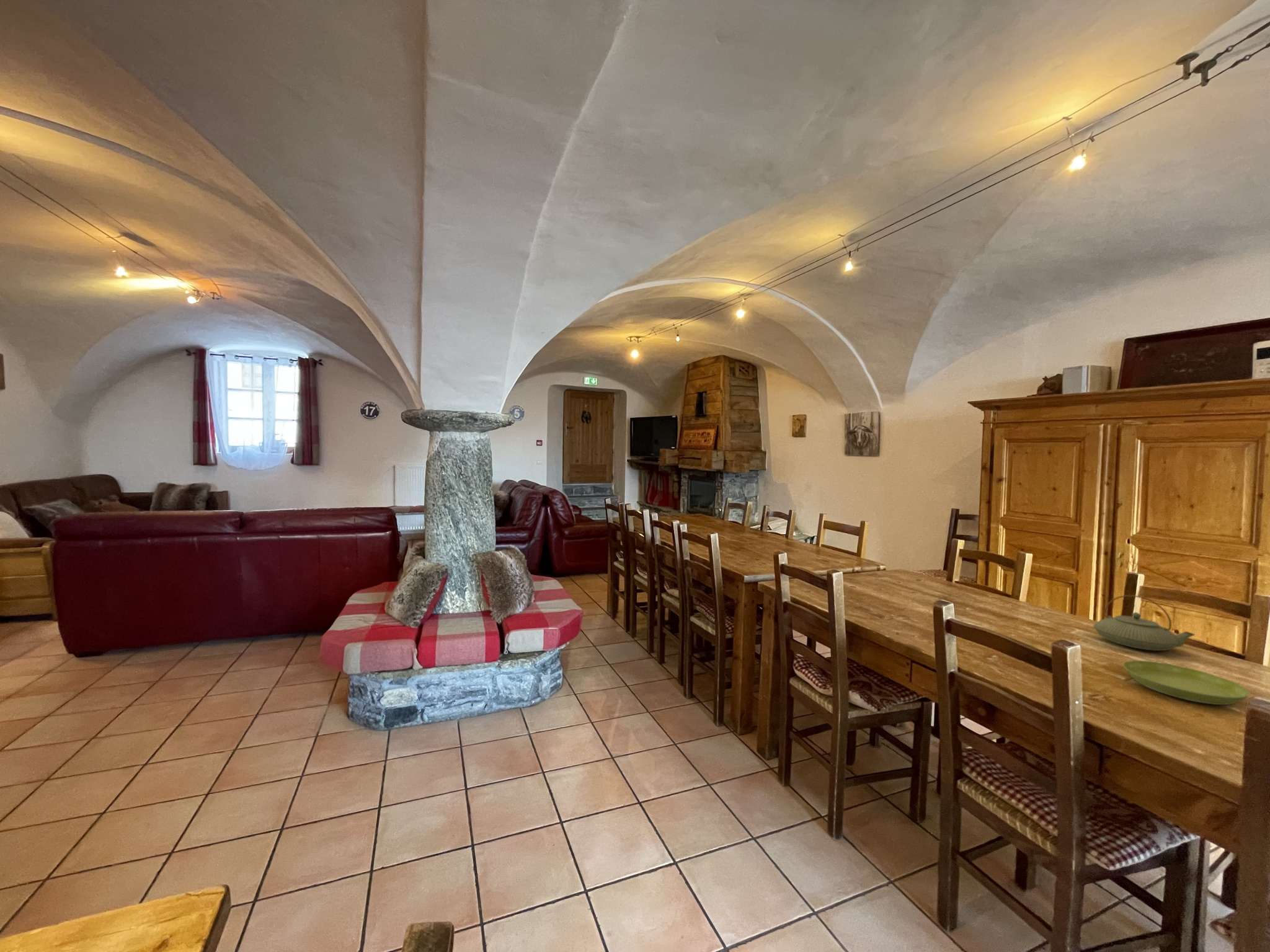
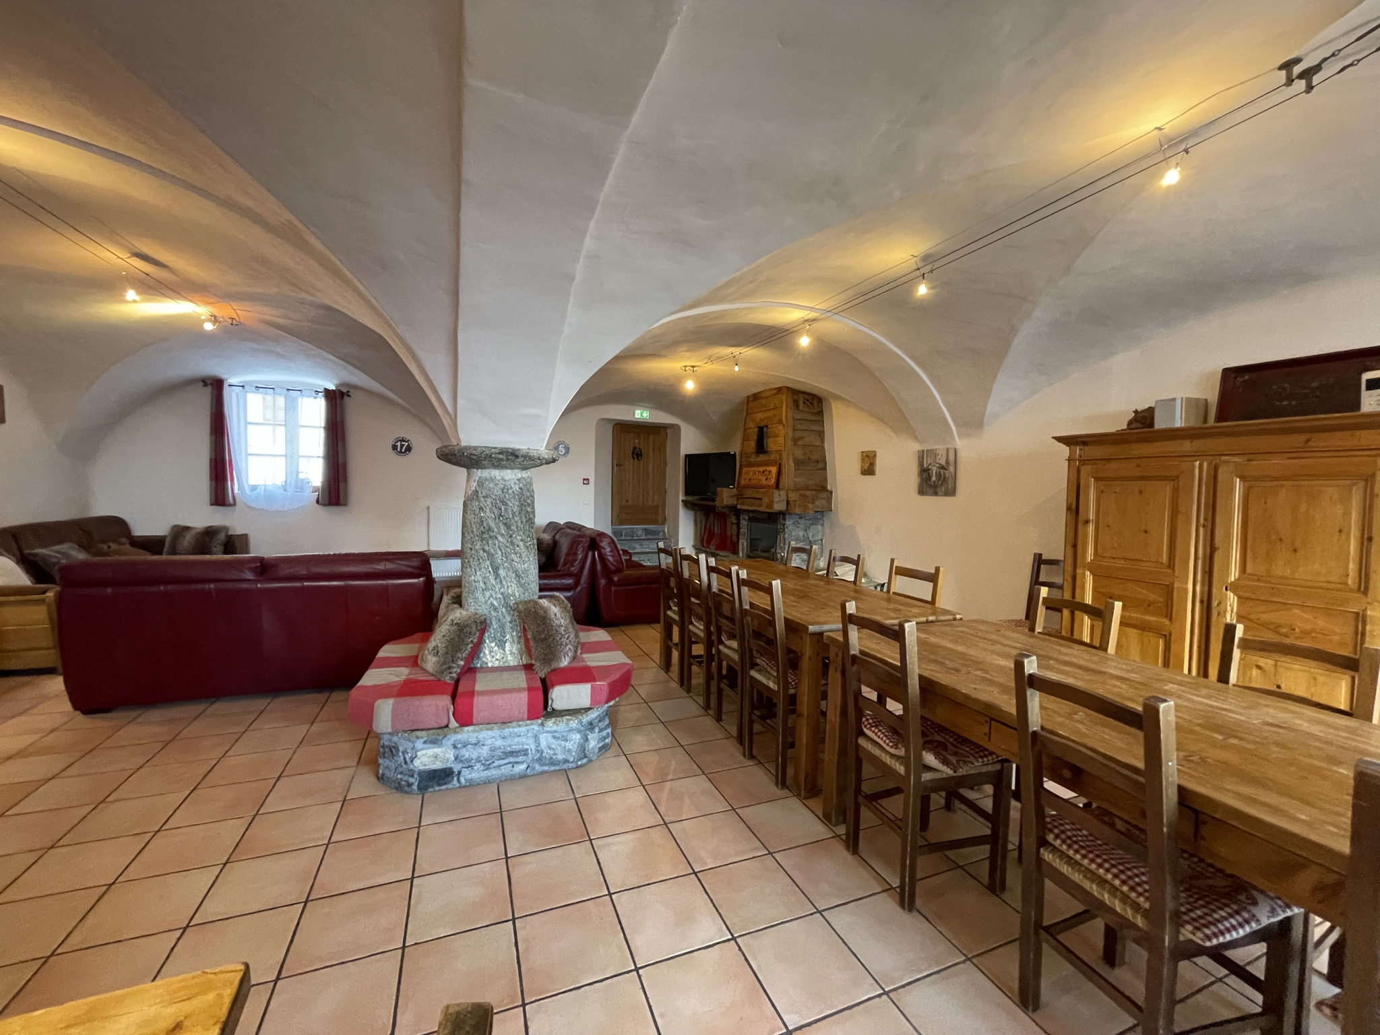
- saucer (1182, 683)
- teapot (1142, 621)
